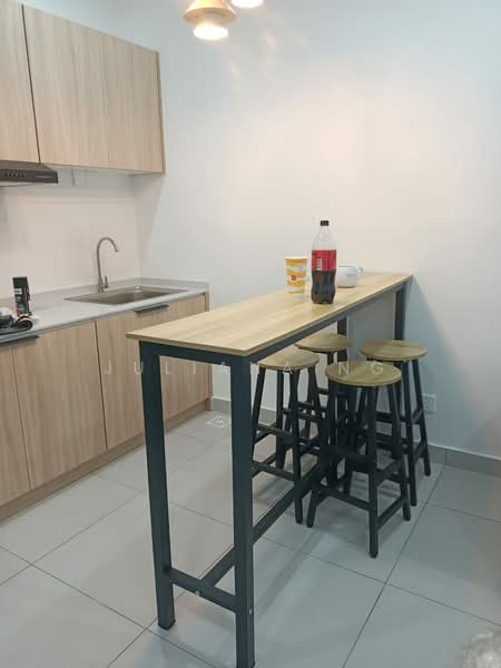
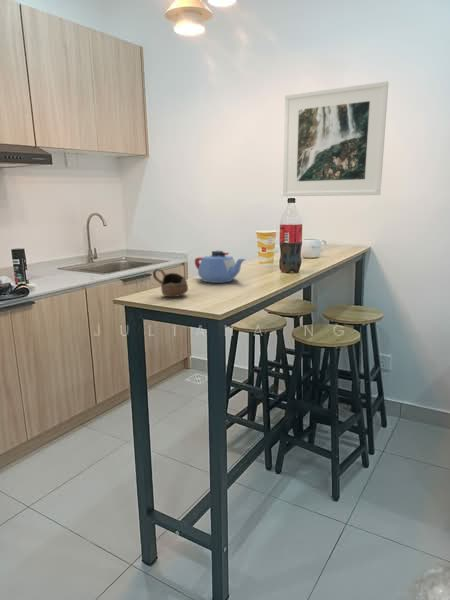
+ cup (172, 282)
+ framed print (331, 143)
+ teapot (219, 265)
